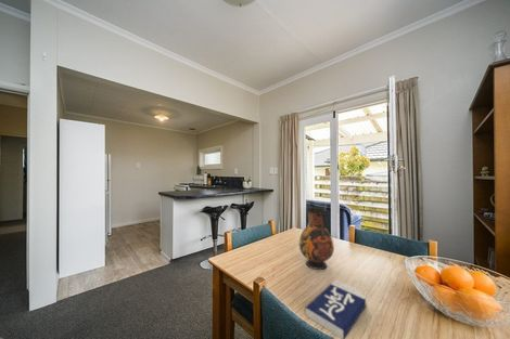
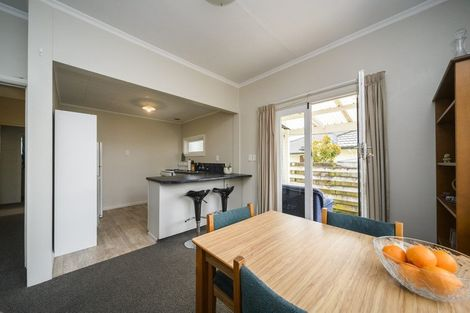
- book (339, 303)
- vase (316, 236)
